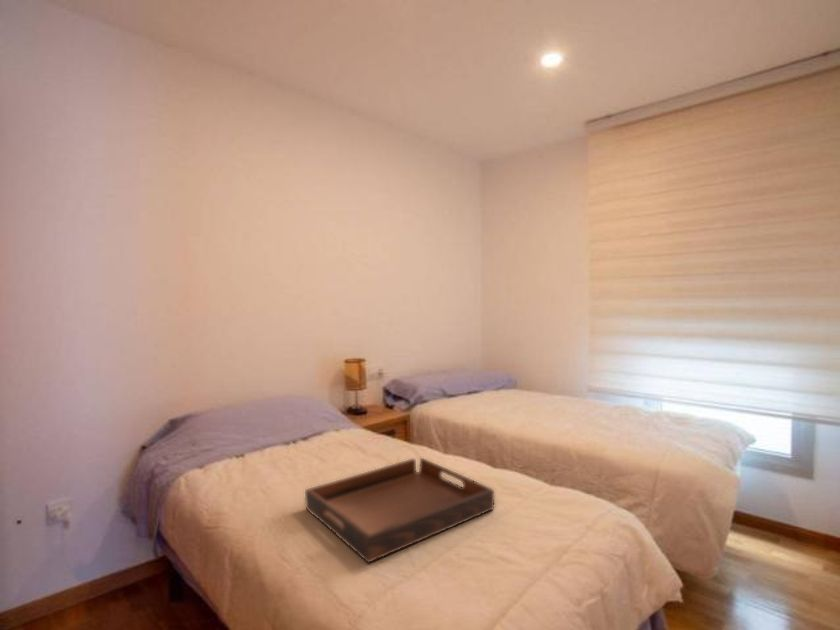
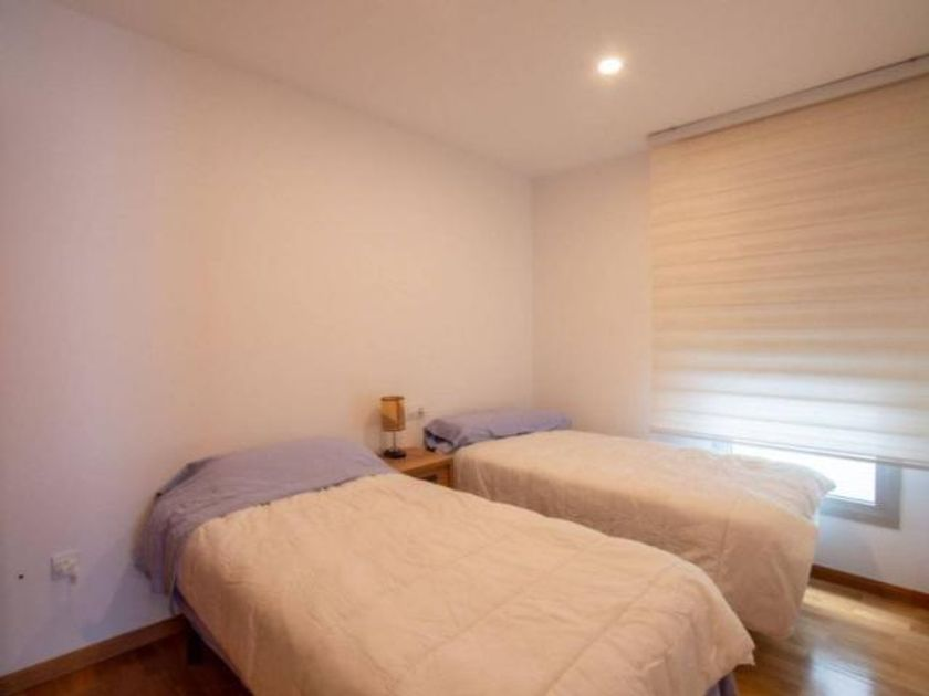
- serving tray (399, 498)
